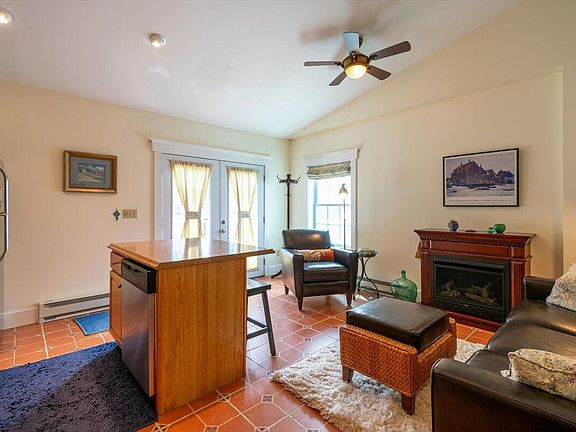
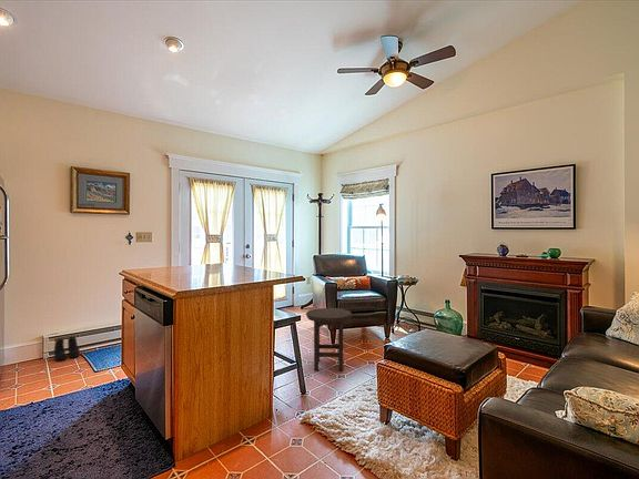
+ boots (68, 347)
+ stool (328, 345)
